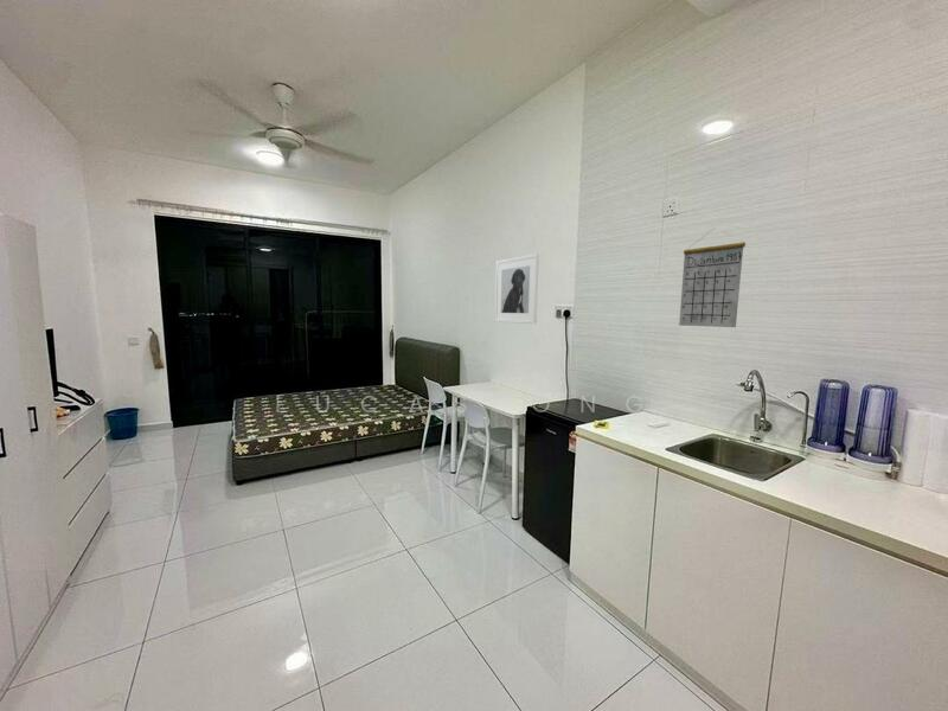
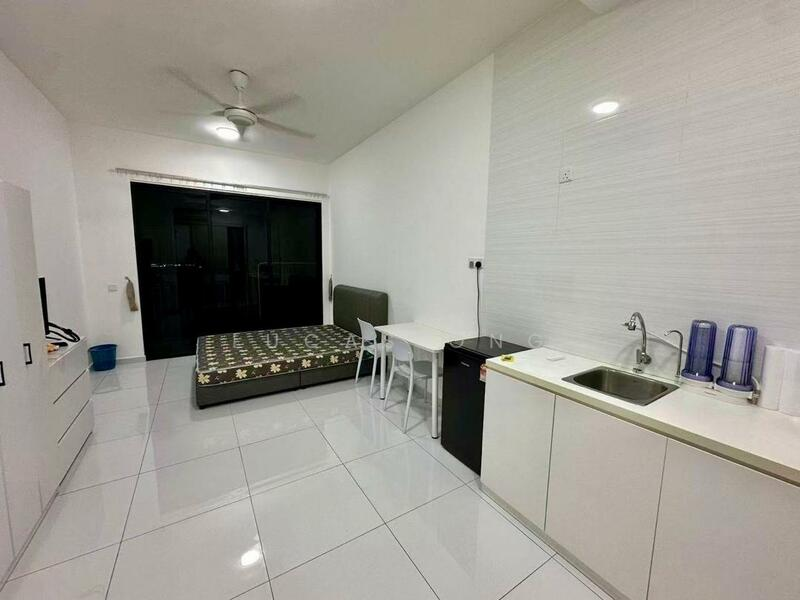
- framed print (514, 290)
- calendar (710, 277)
